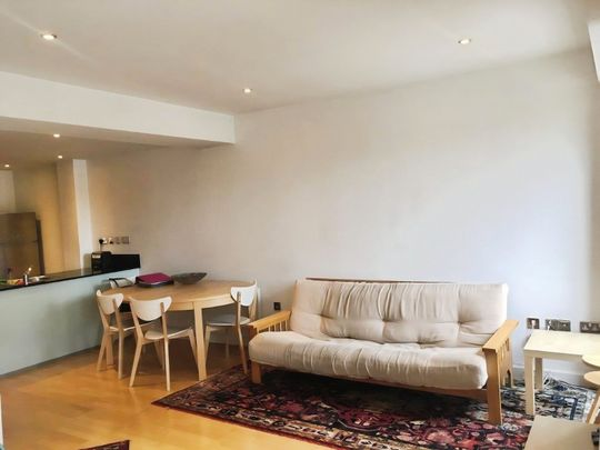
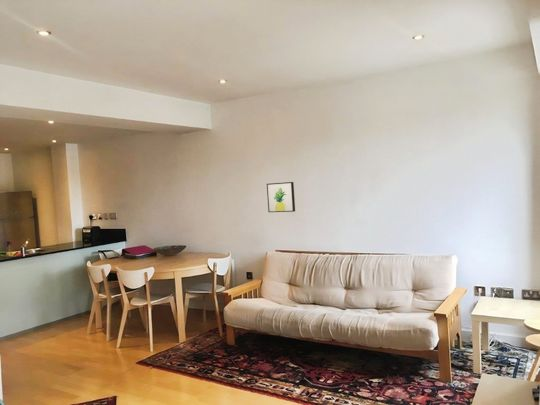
+ wall art (280, 197)
